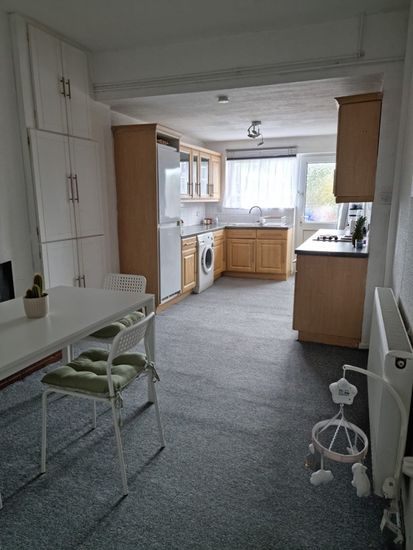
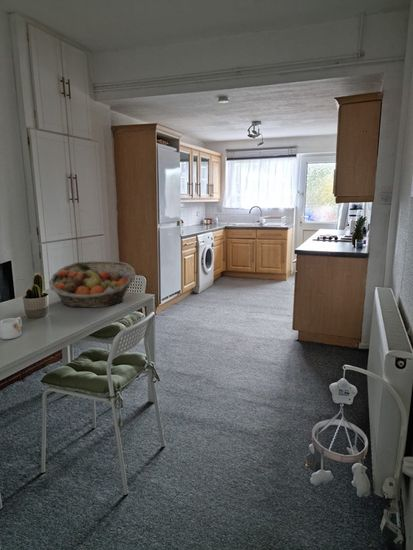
+ fruit basket (93, 283)
+ mug (12, 327)
